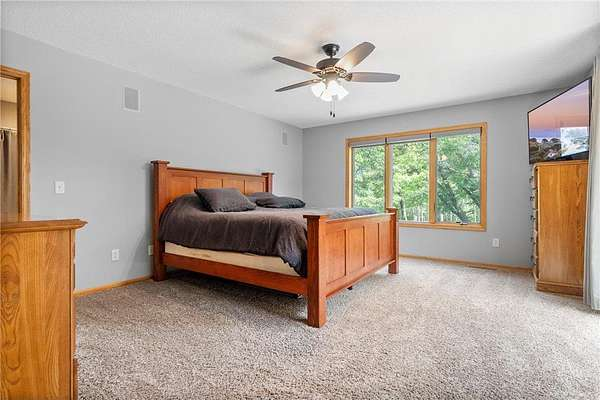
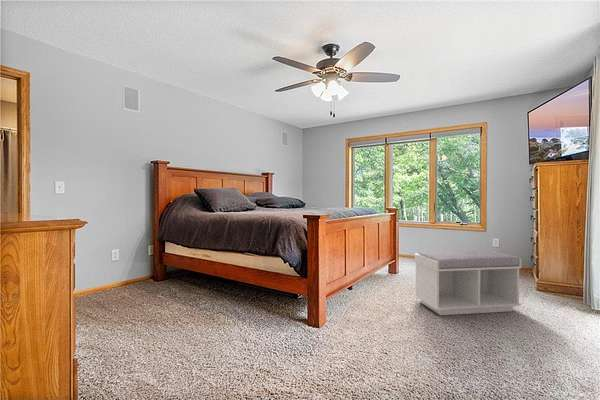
+ bench (465, 279)
